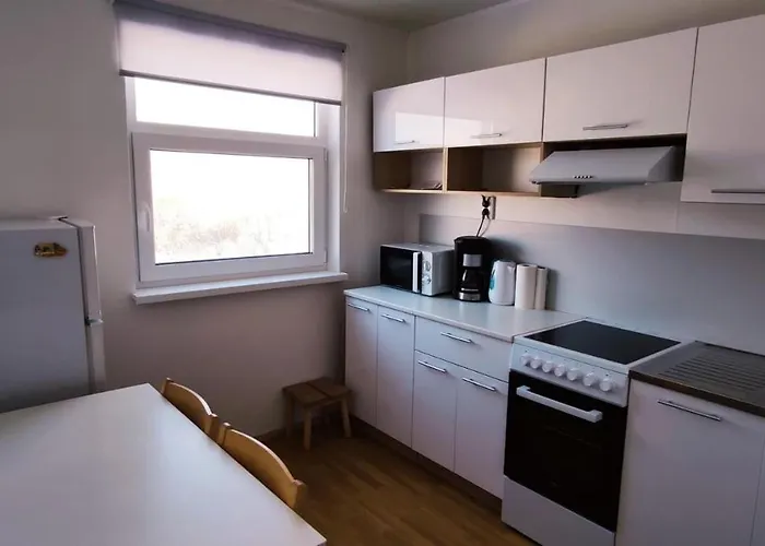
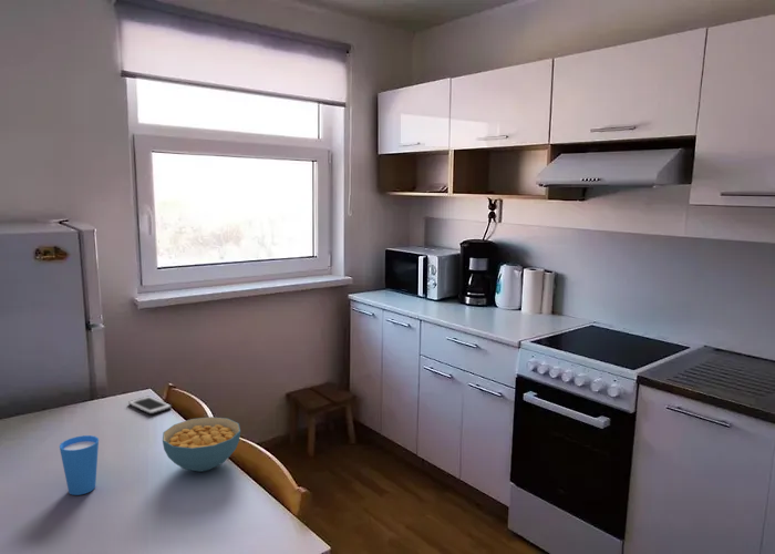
+ cup (81, 465)
+ cereal bowl (203, 449)
+ cell phone (149, 404)
